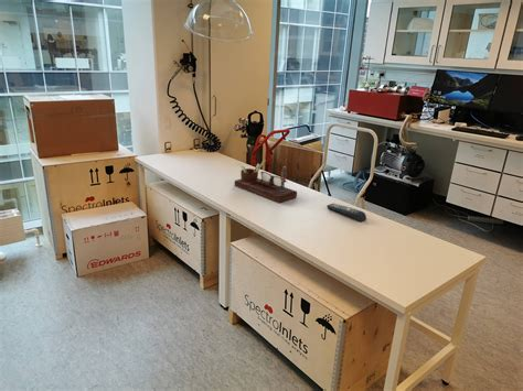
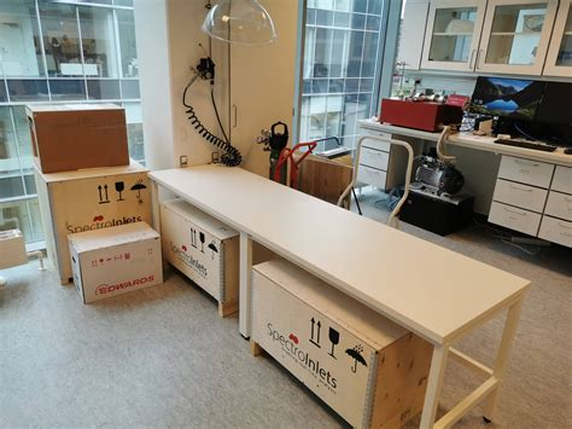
- desk organizer (264, 175)
- remote control (345, 210)
